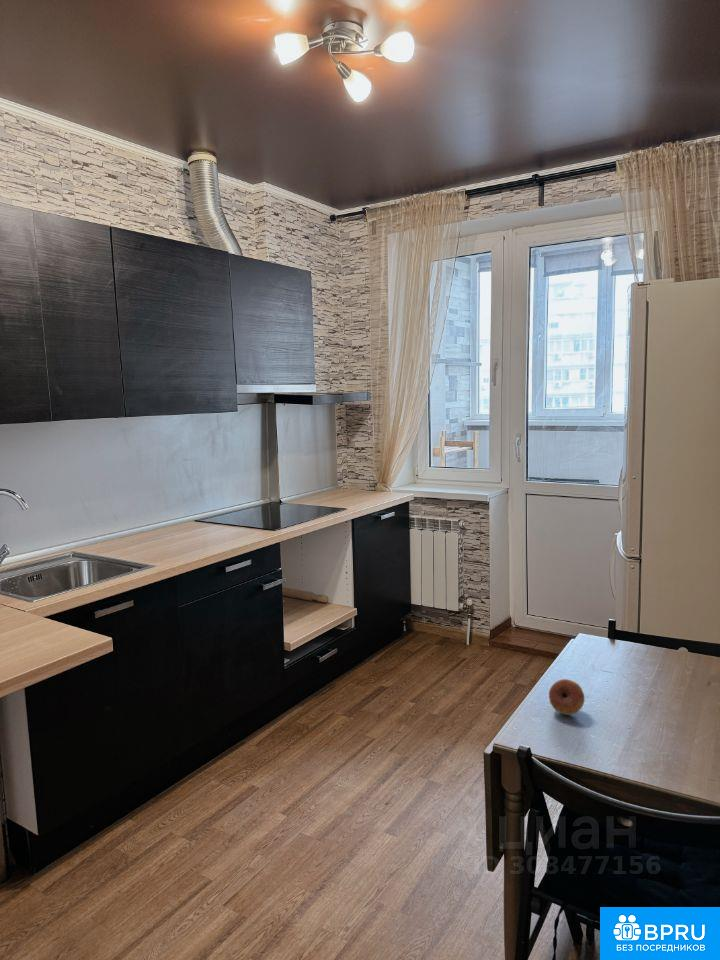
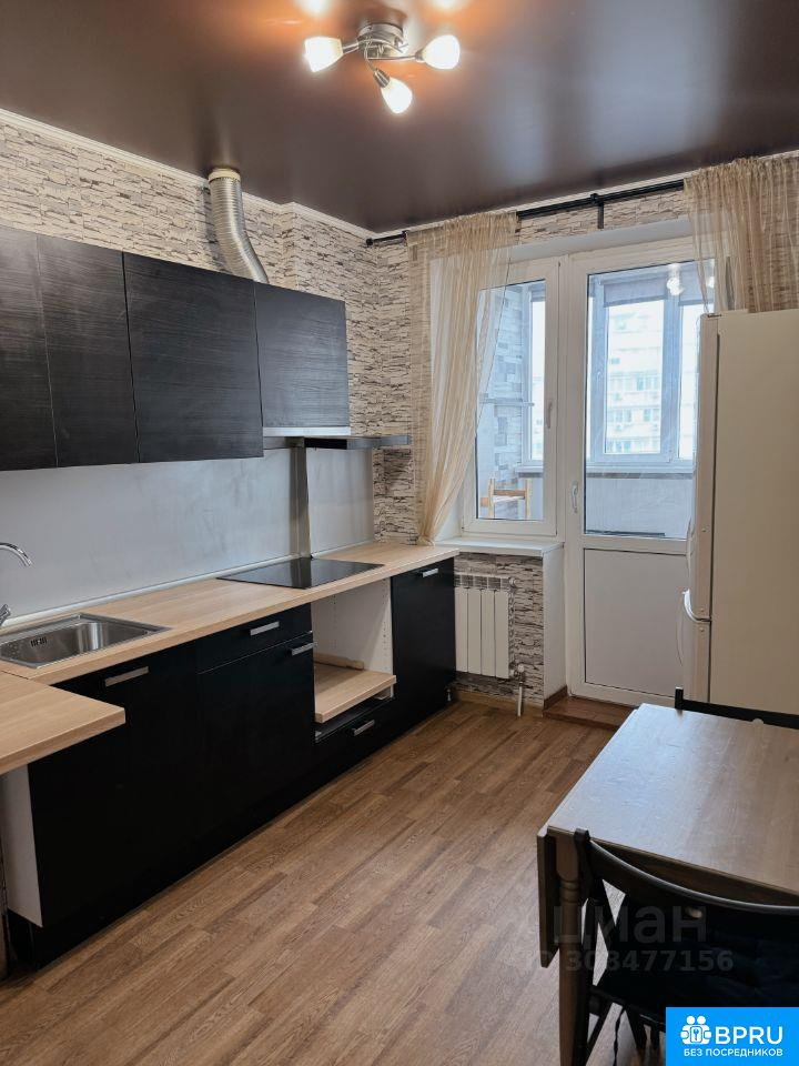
- fruit (566, 696)
